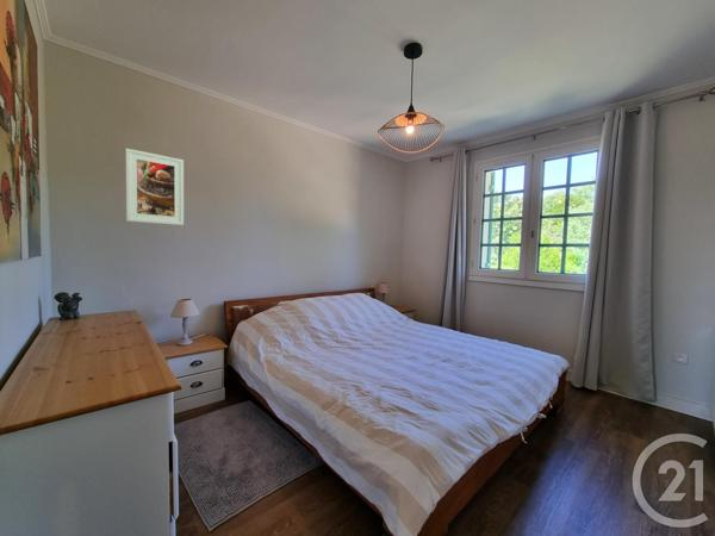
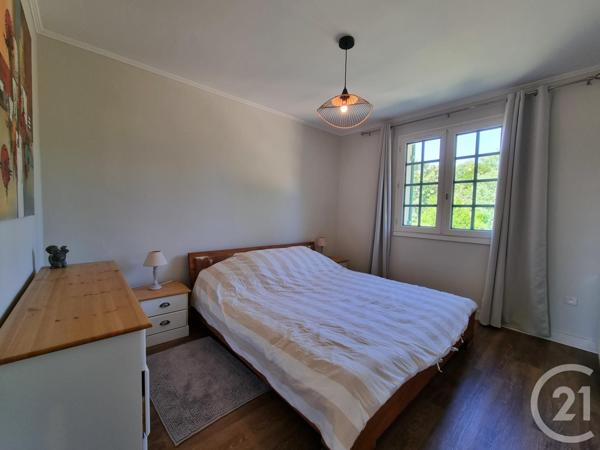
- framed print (156, 188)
